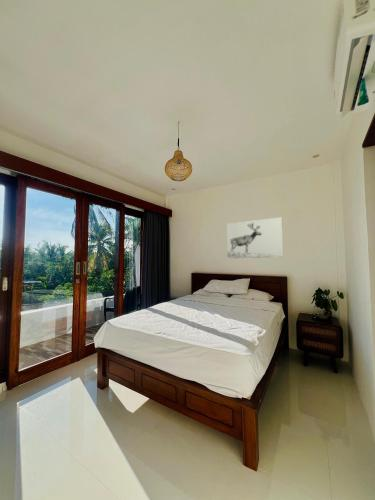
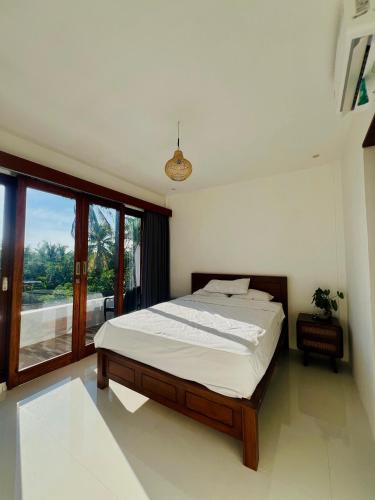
- wall art (253, 239)
